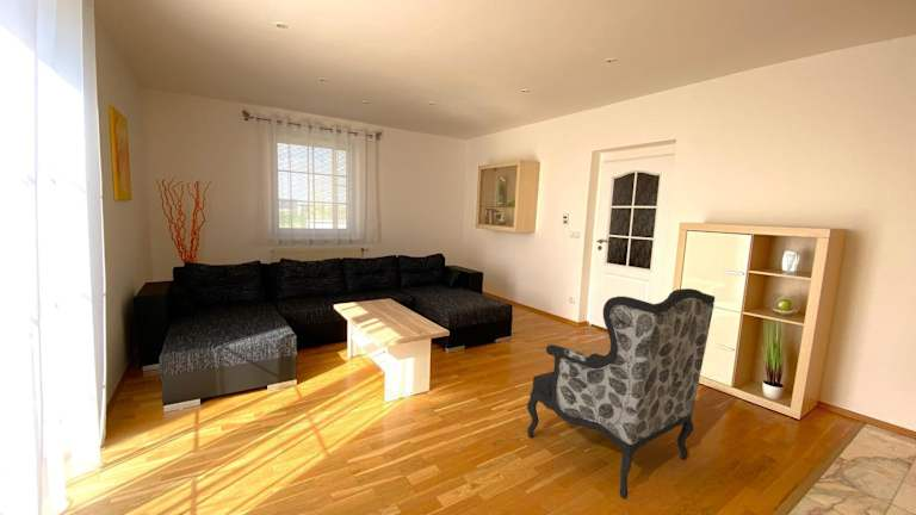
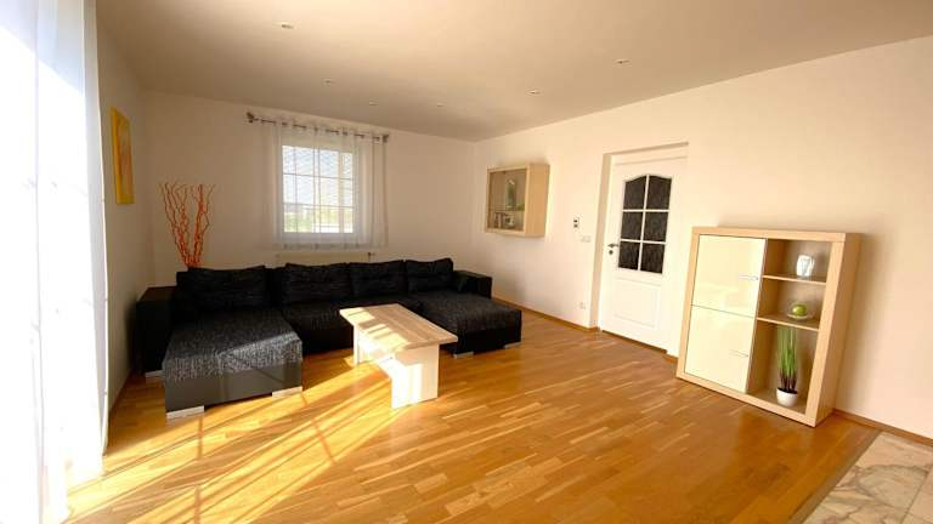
- armchair (615, 365)
